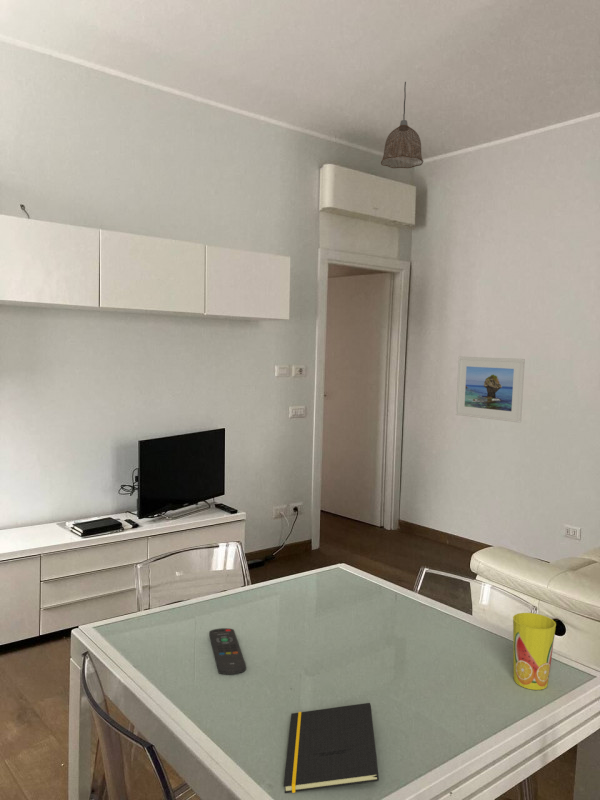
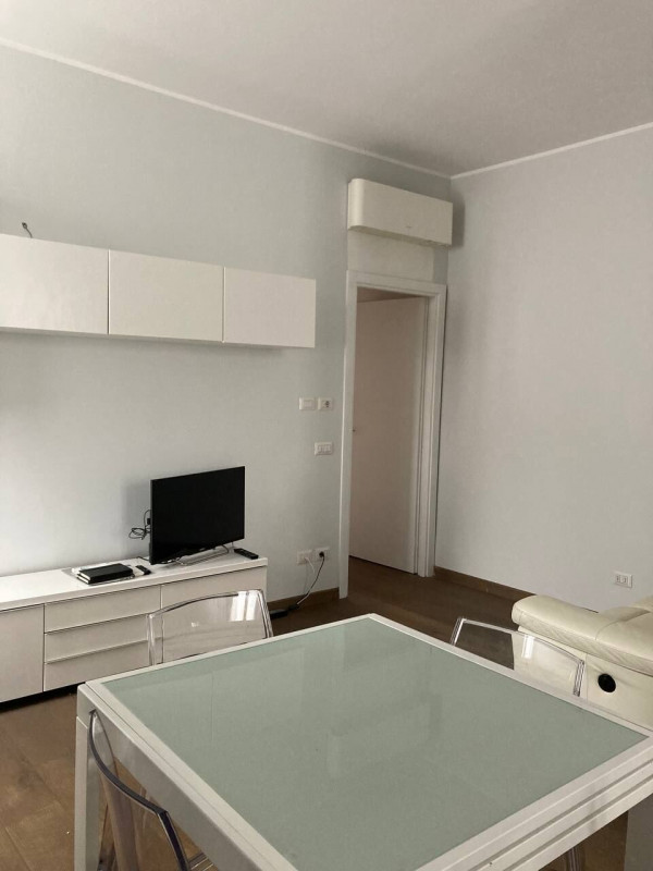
- cup (532, 651)
- remote control (226, 649)
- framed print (488, 388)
- pendant lamp (403, 122)
- notepad (330, 744)
